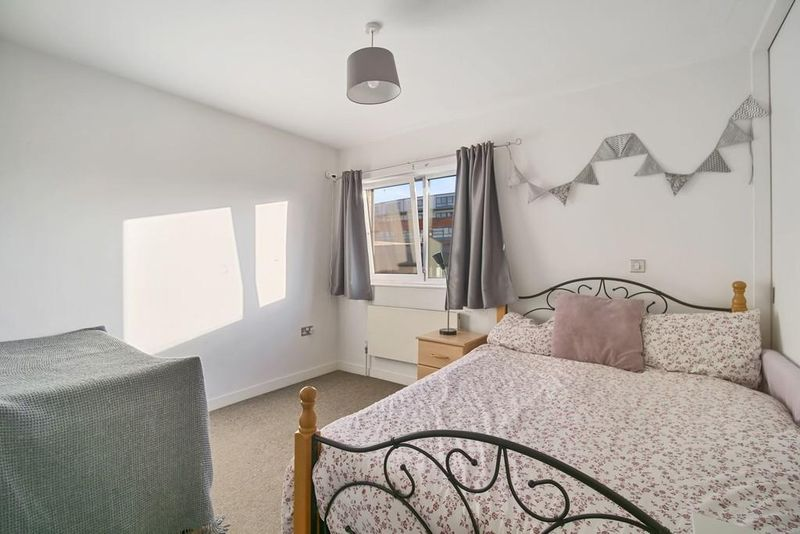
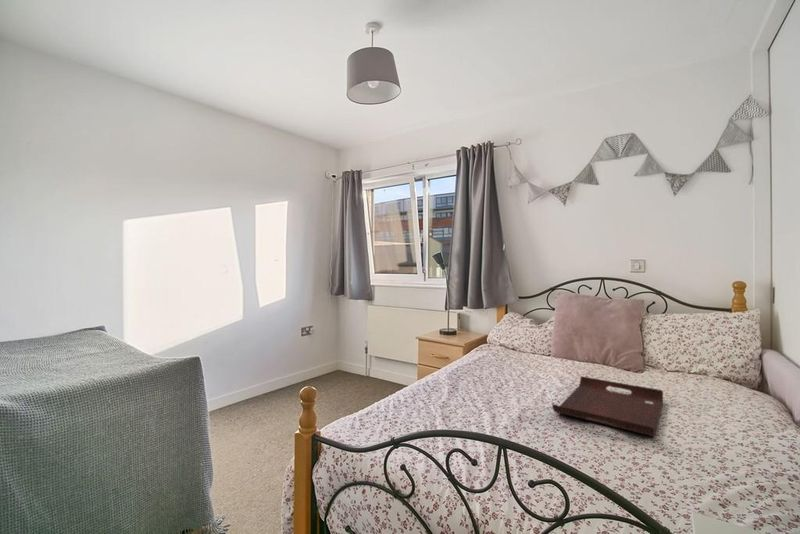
+ serving tray (610, 402)
